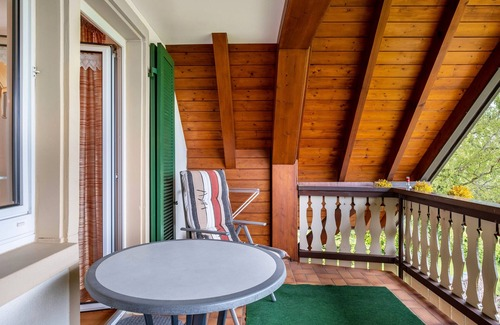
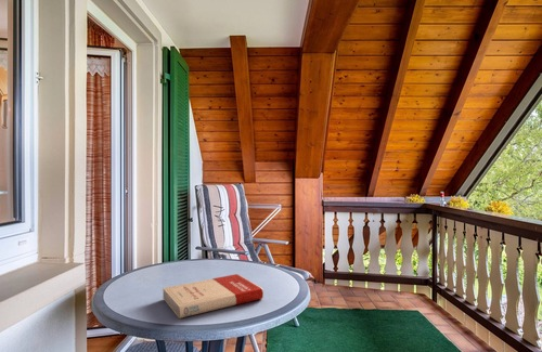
+ book (212, 294)
